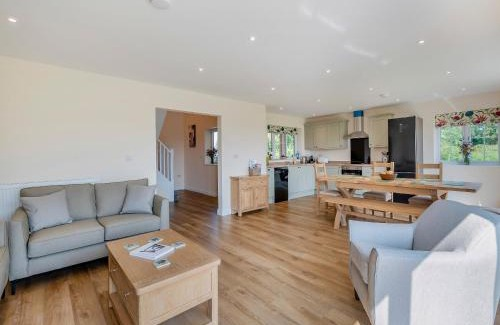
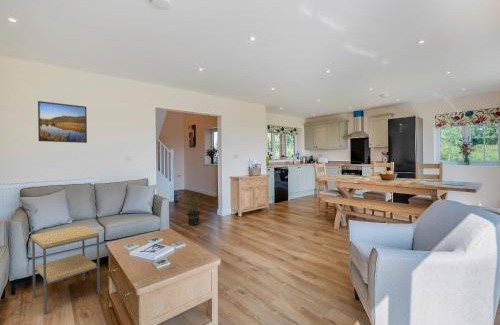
+ potted plant (192, 207)
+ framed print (63, 123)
+ side table (65, 264)
